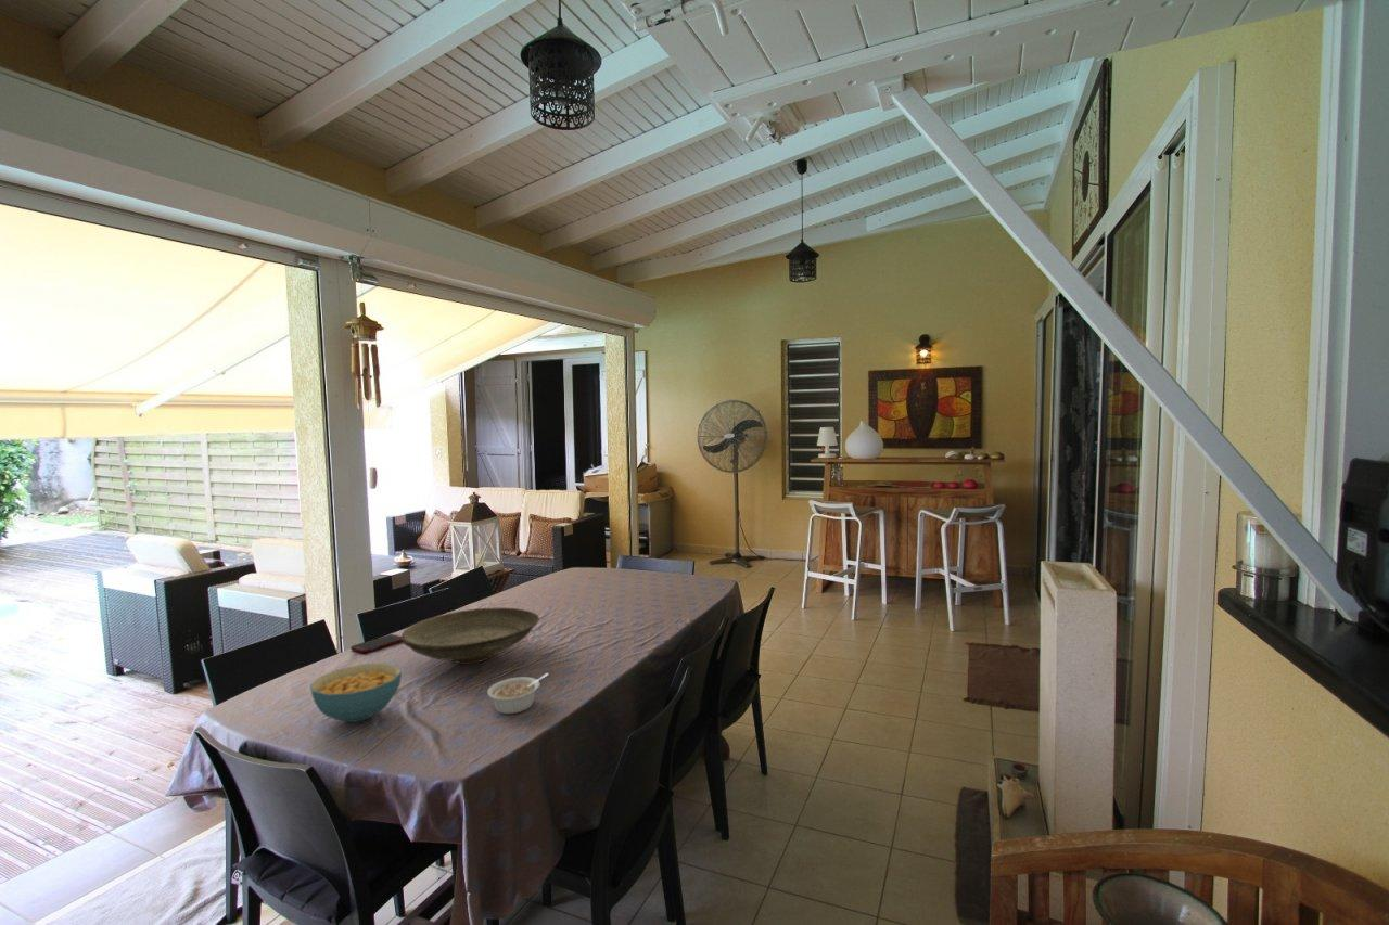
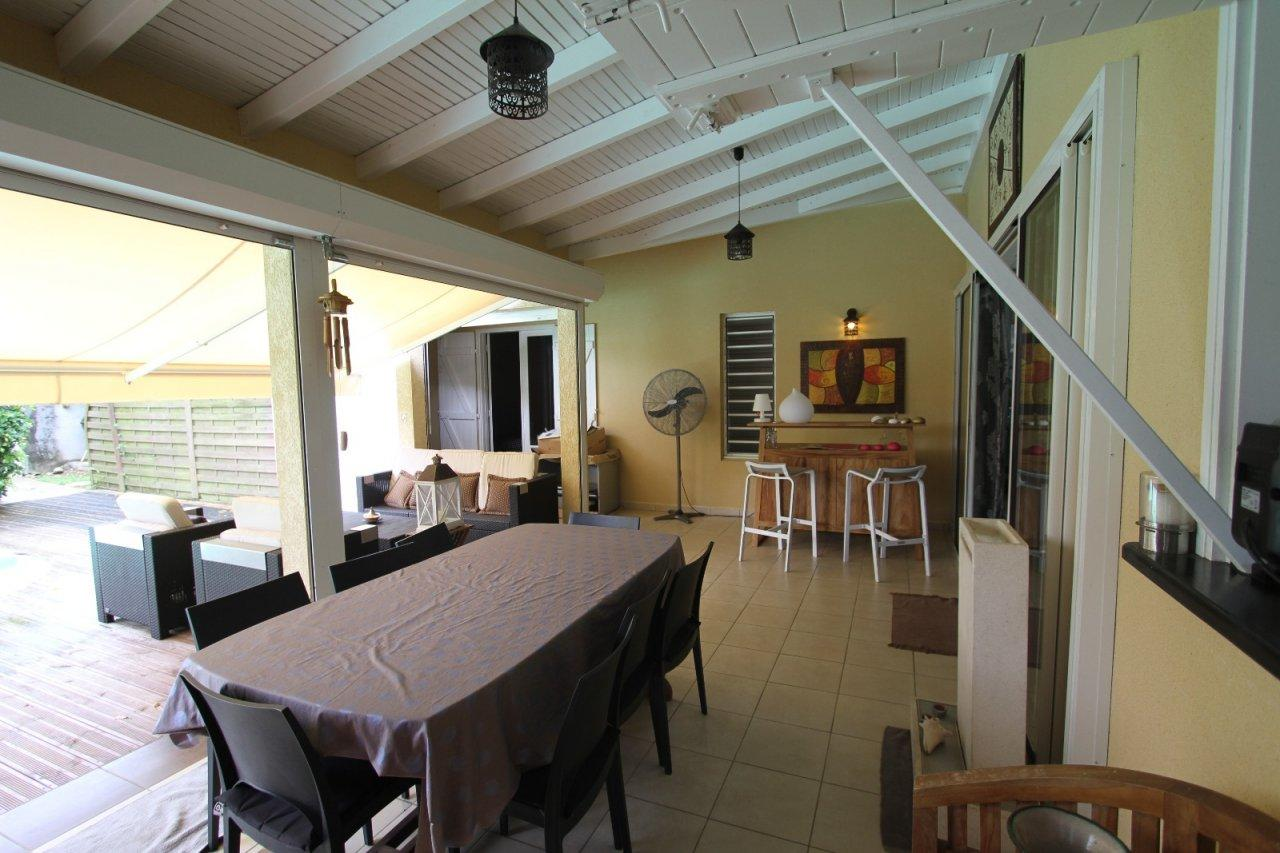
- decorative bowl (472, 640)
- cereal bowl (357, 697)
- legume (515, 693)
- cell phone (378, 643)
